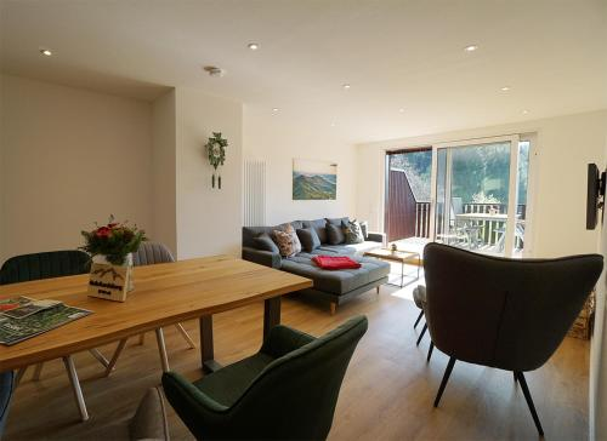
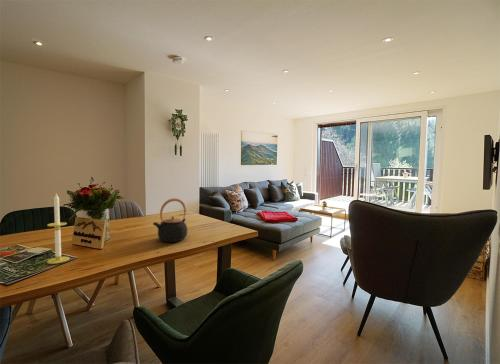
+ candle (57, 226)
+ teapot (170, 219)
